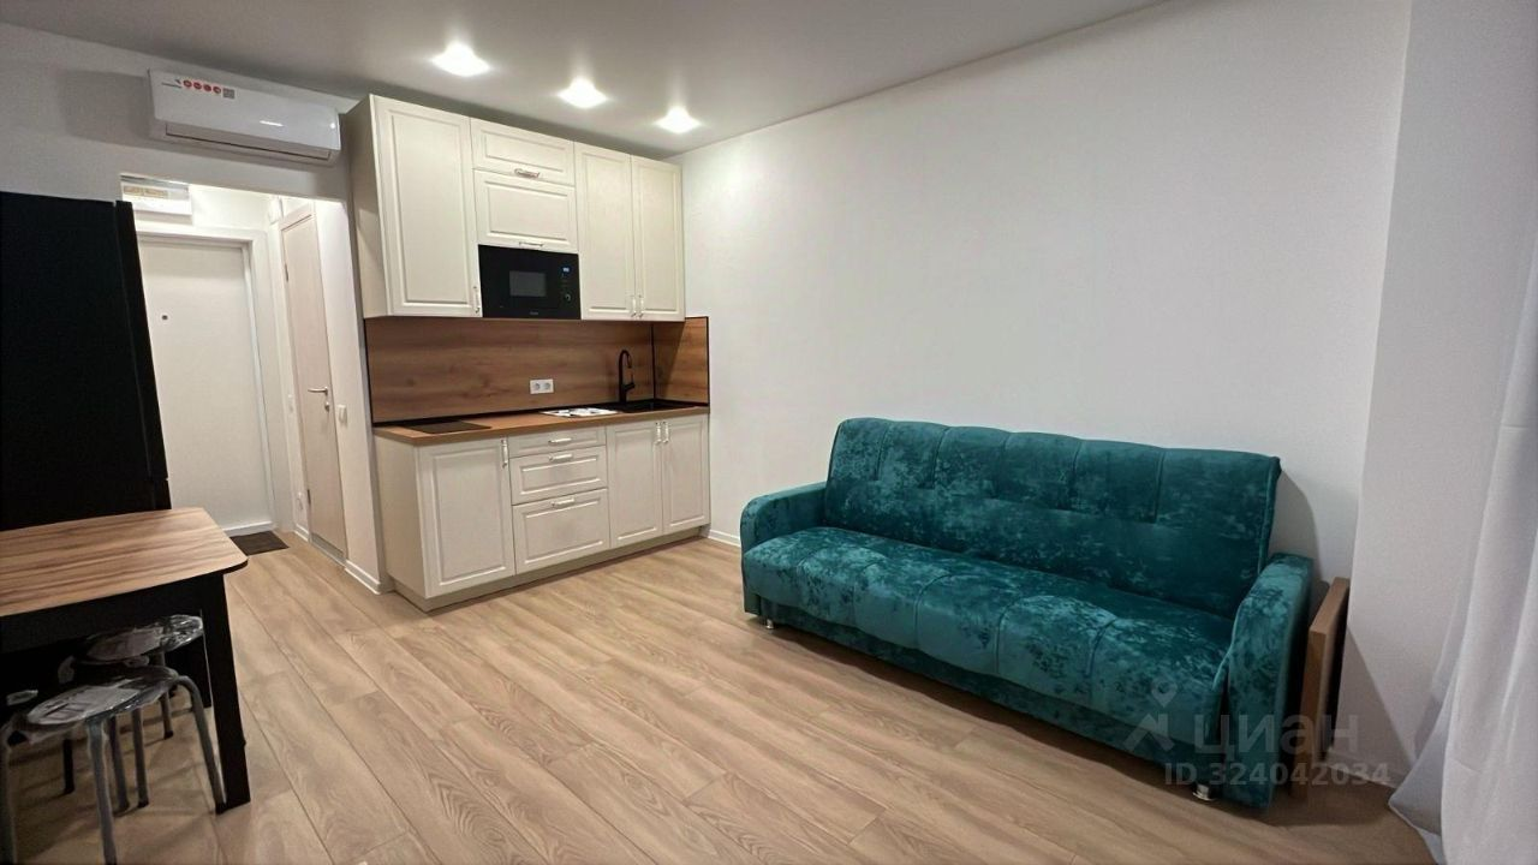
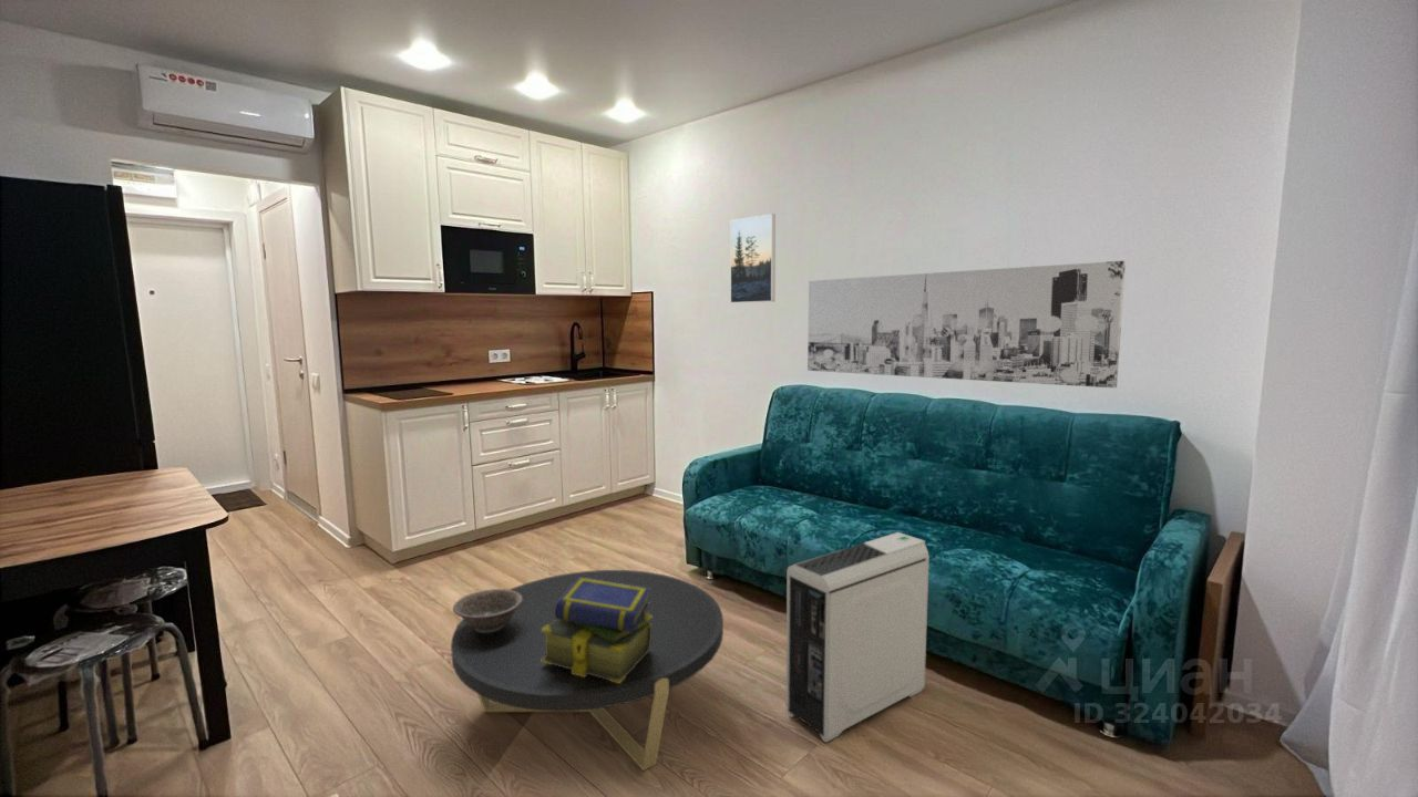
+ decorative bowl (489, 613)
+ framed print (751, 260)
+ air purifier (857, 628)
+ stack of books (602, 622)
+ coffee table (589, 674)
+ wall art (938, 325)
